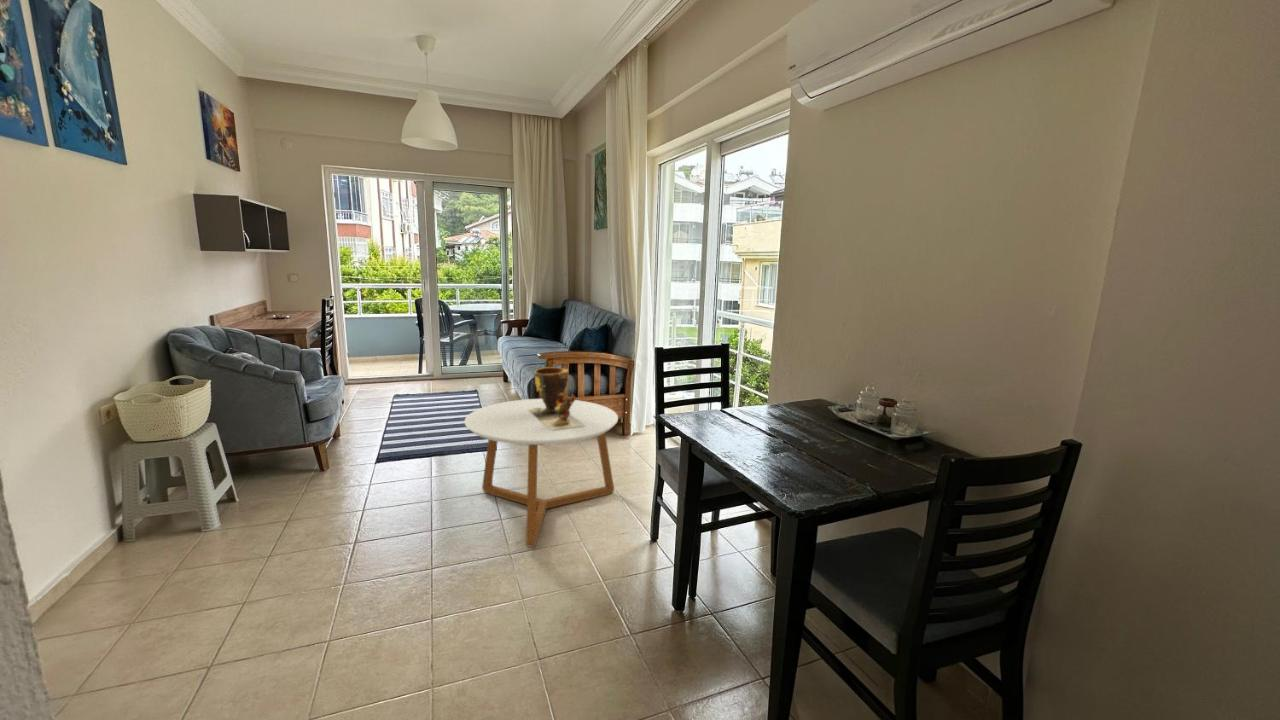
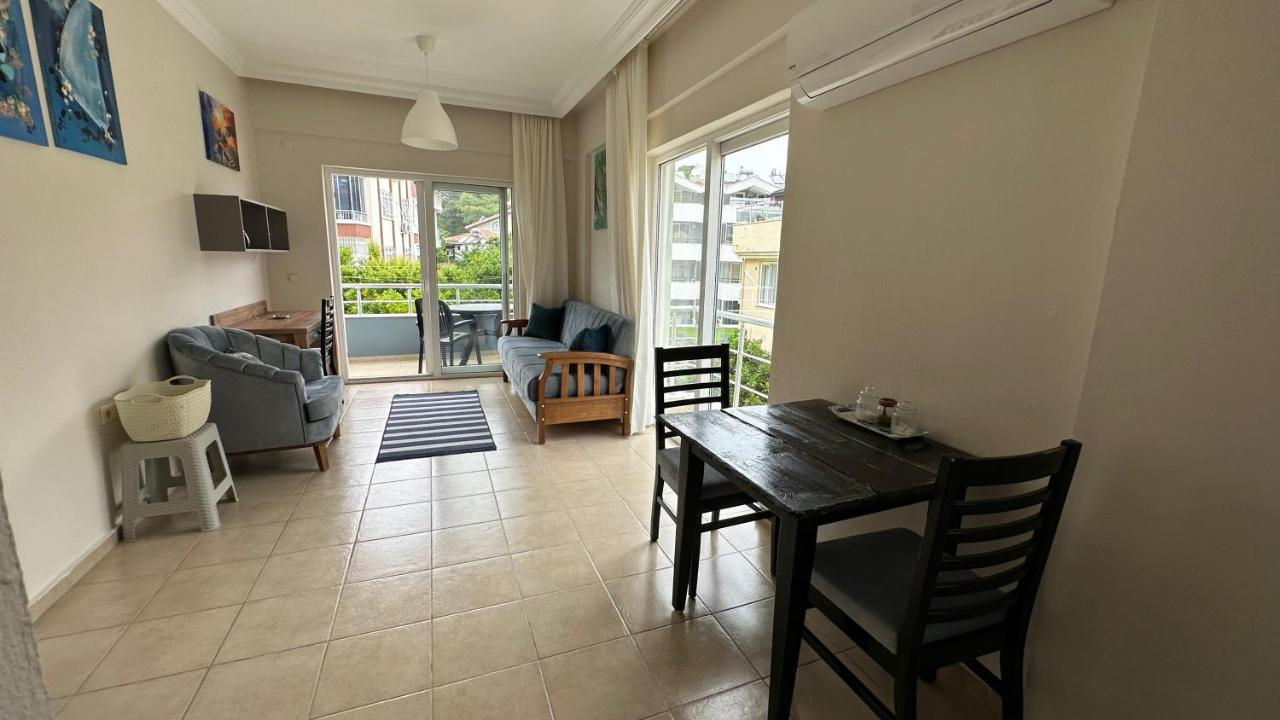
- coffee table (536, 462)
- clay pot (556, 395)
